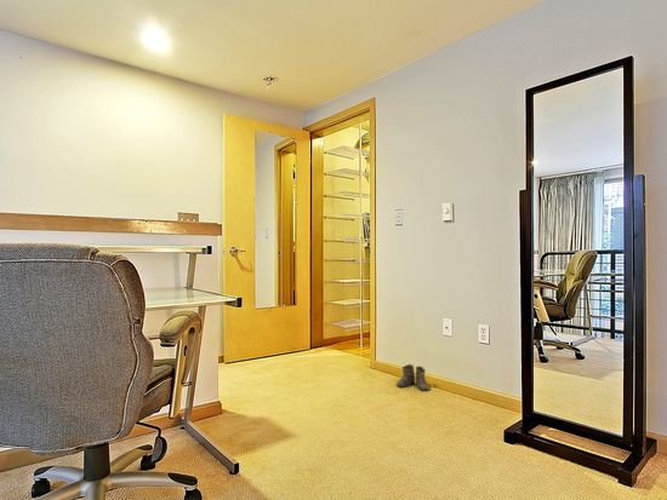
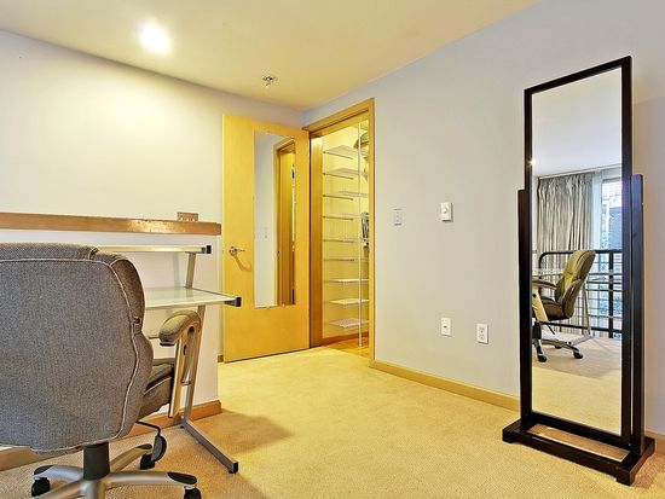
- boots (412, 377)
